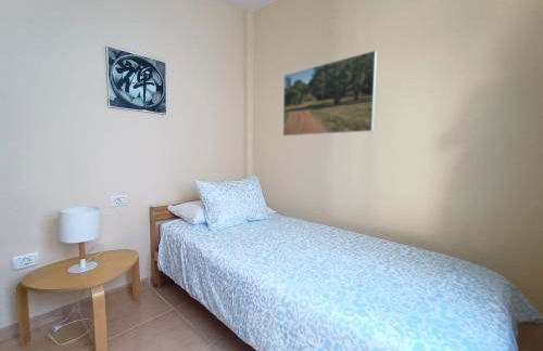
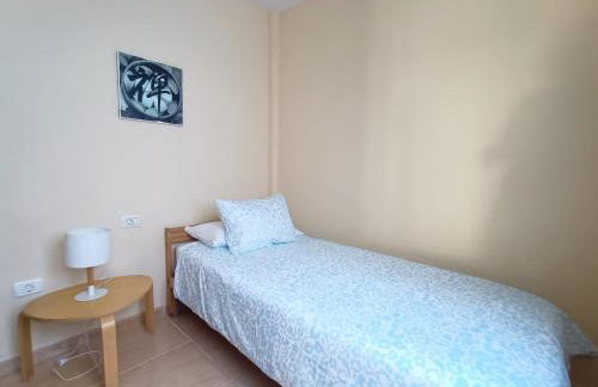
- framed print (323, 100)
